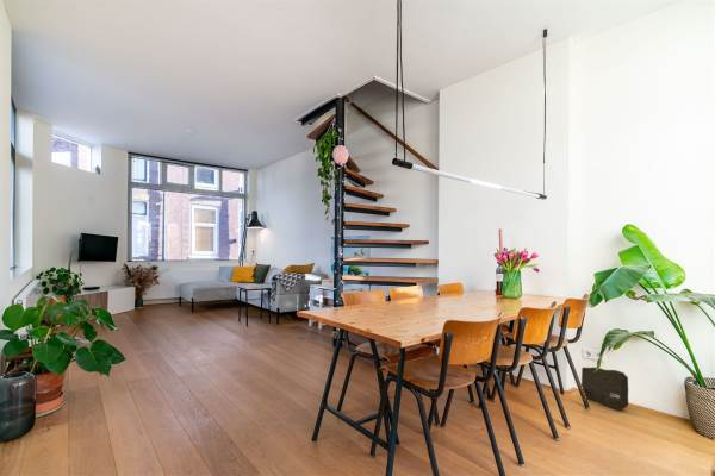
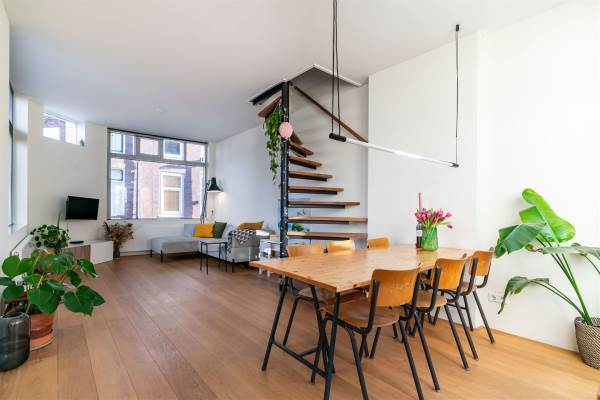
- rock (604, 384)
